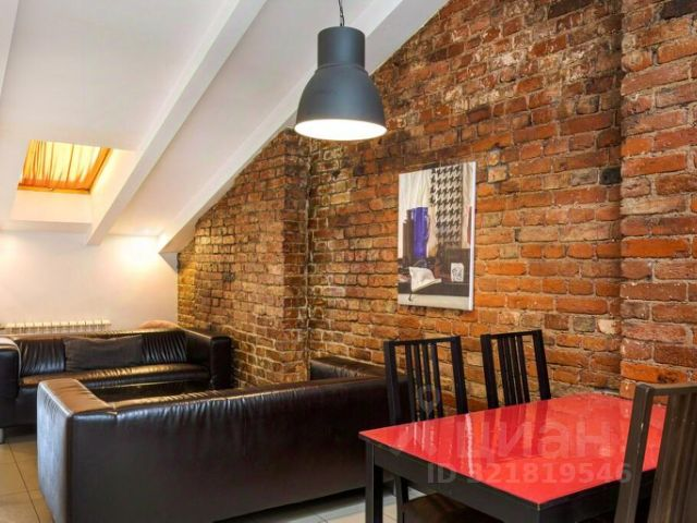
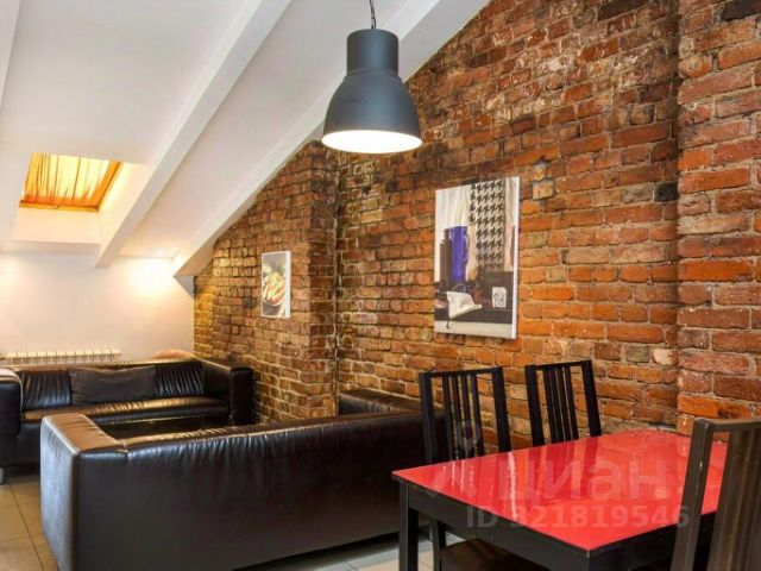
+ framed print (275, 284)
